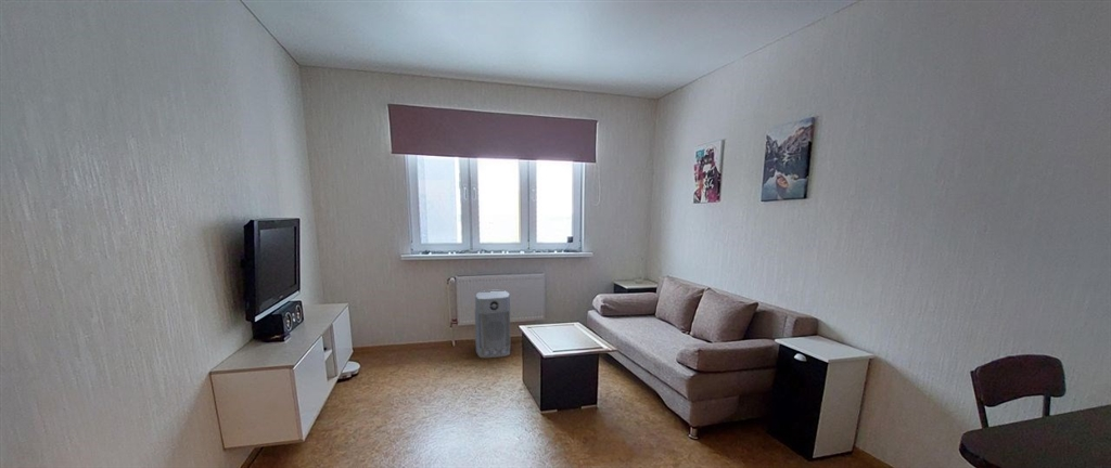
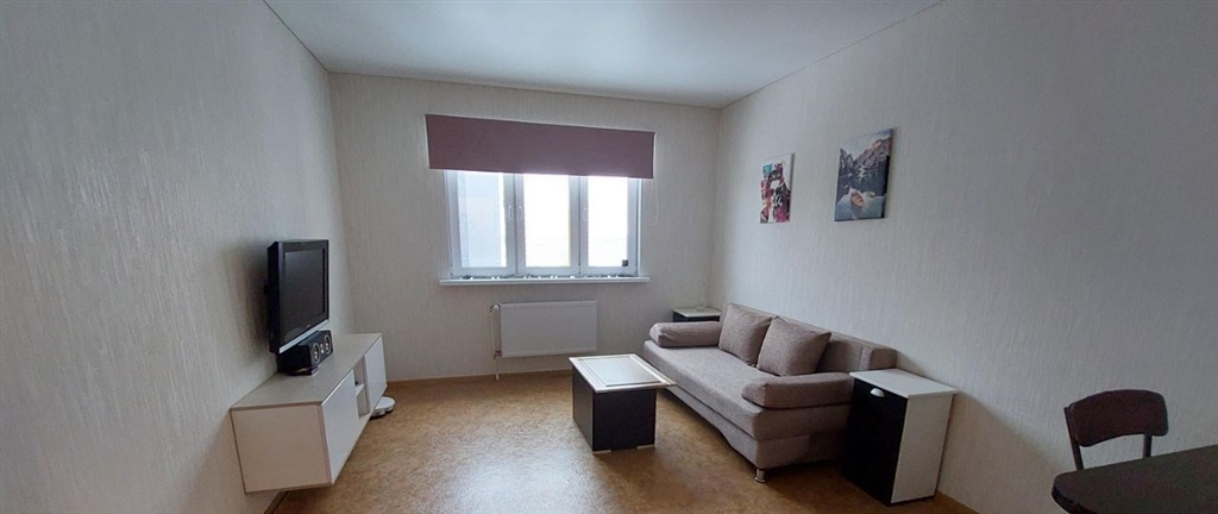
- air purifier (493, 322)
